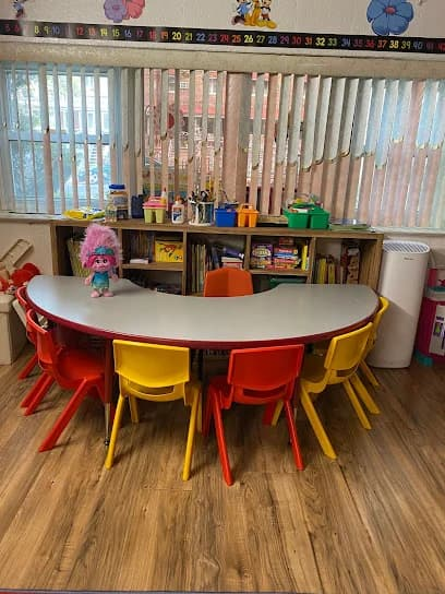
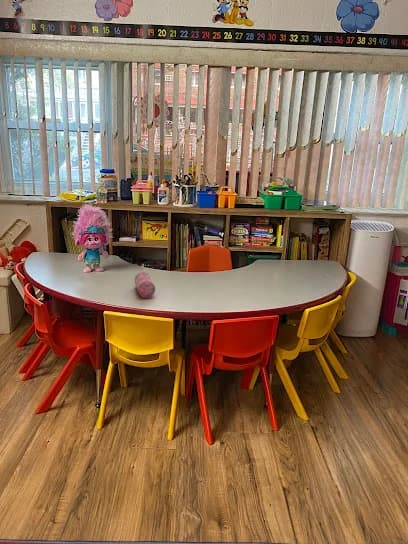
+ pencil case (144, 284)
